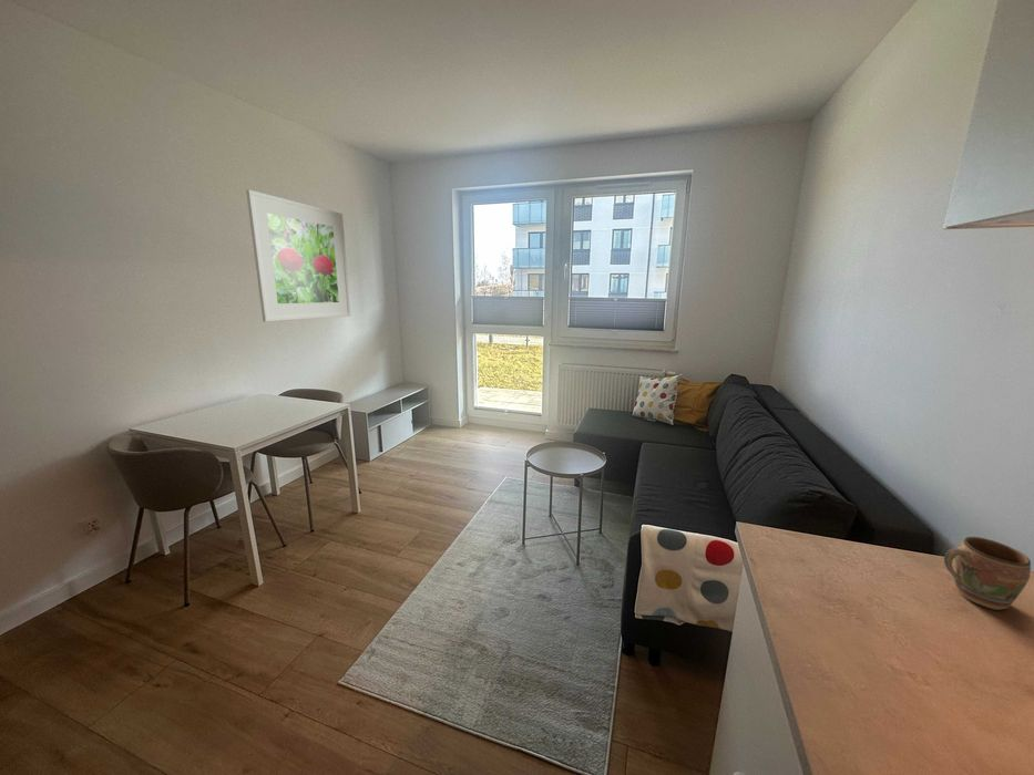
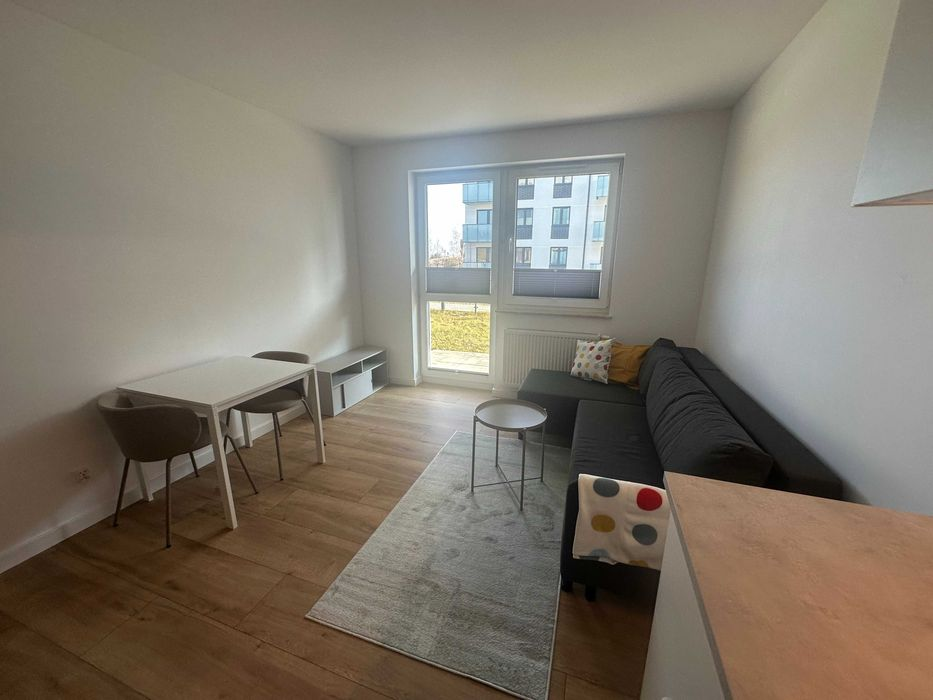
- mug (982, 571)
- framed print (306, 262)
